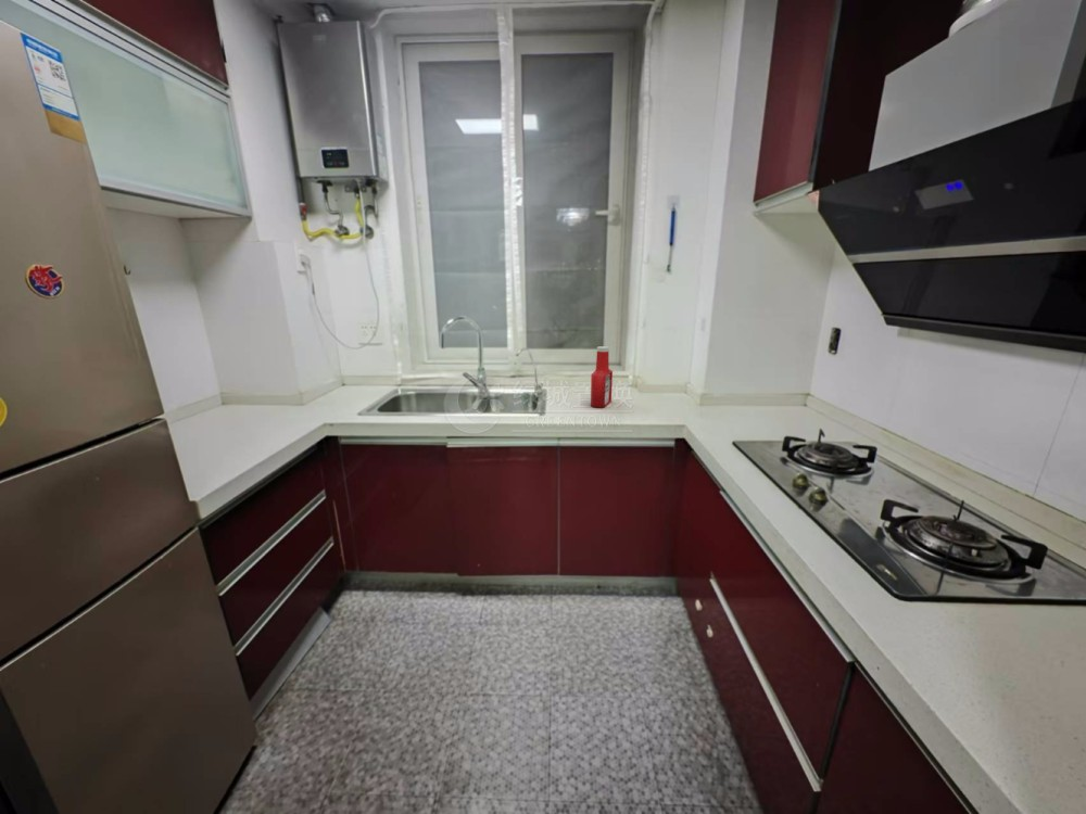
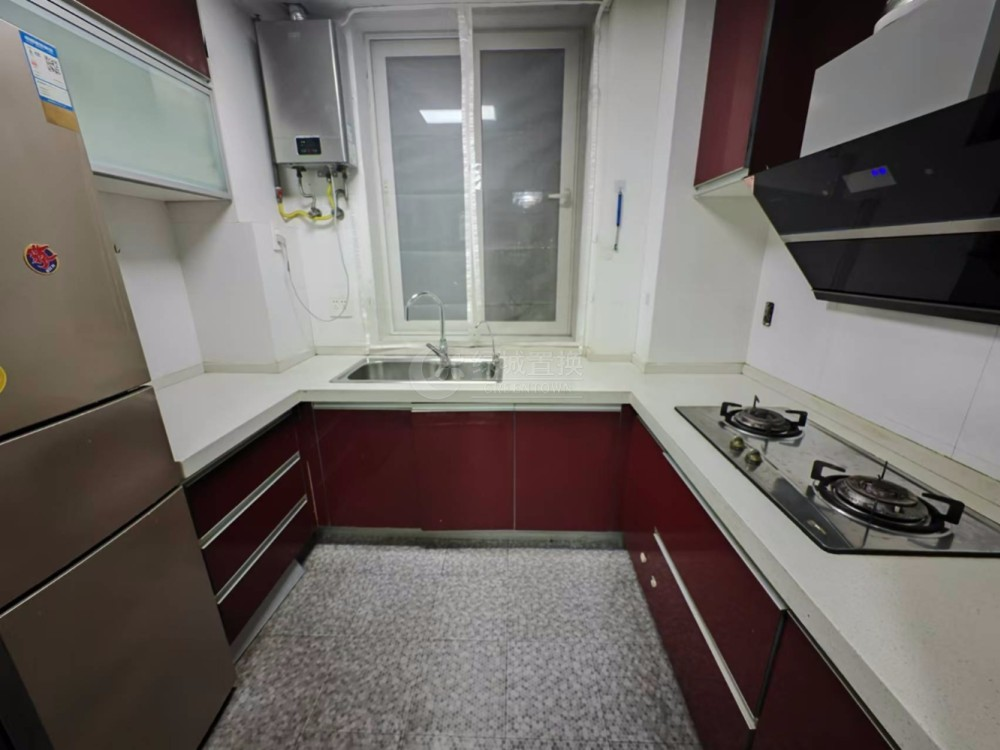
- soap bottle (602, 376)
